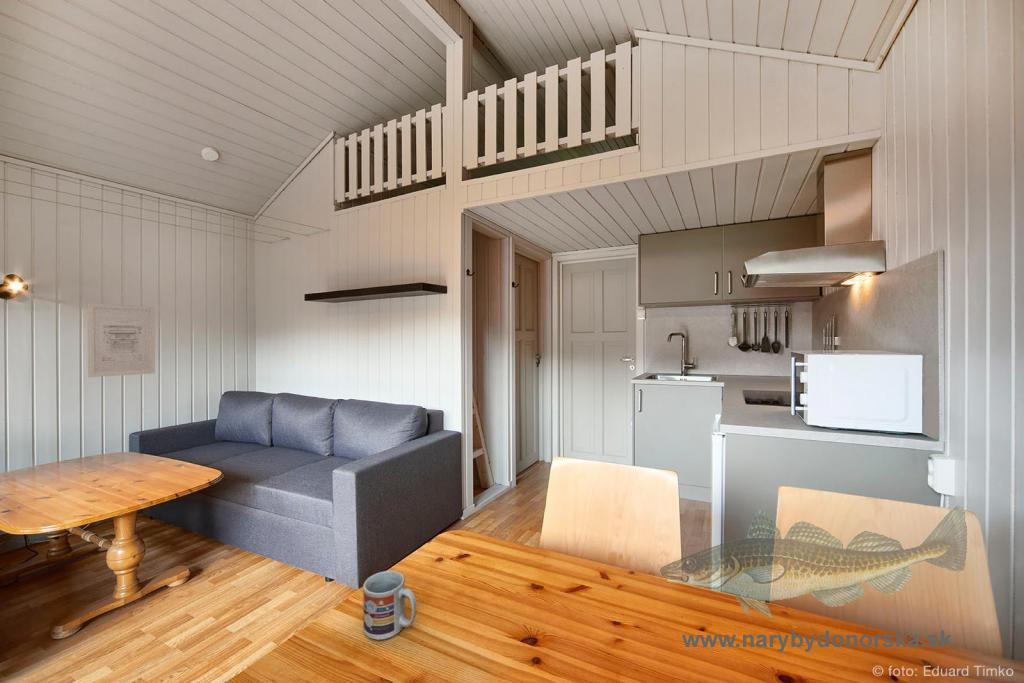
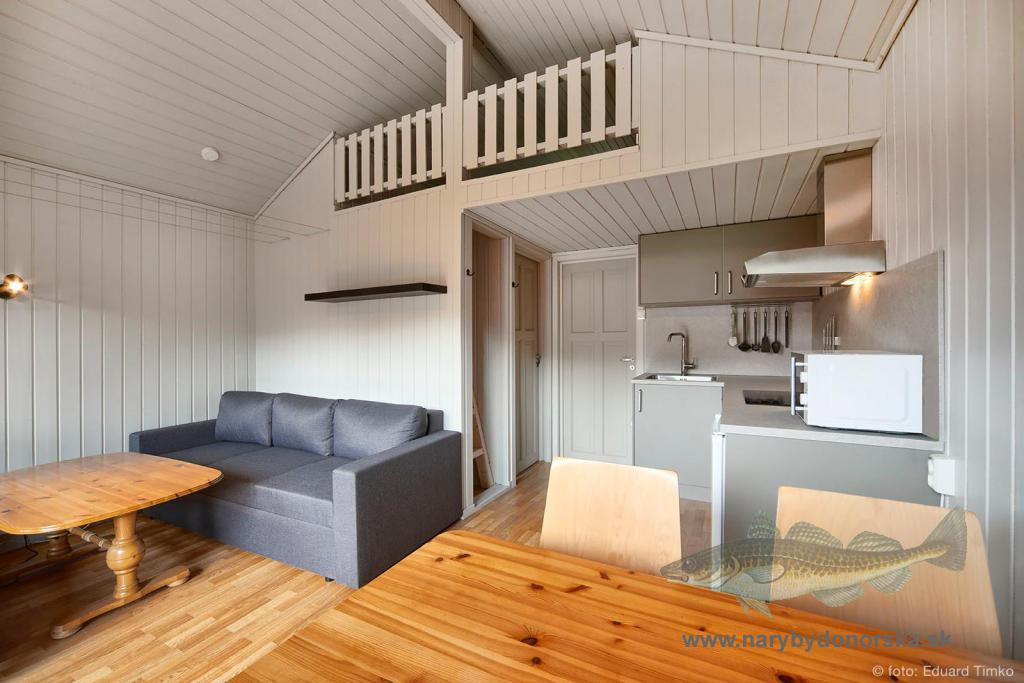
- wall art (123, 340)
- cup (391, 604)
